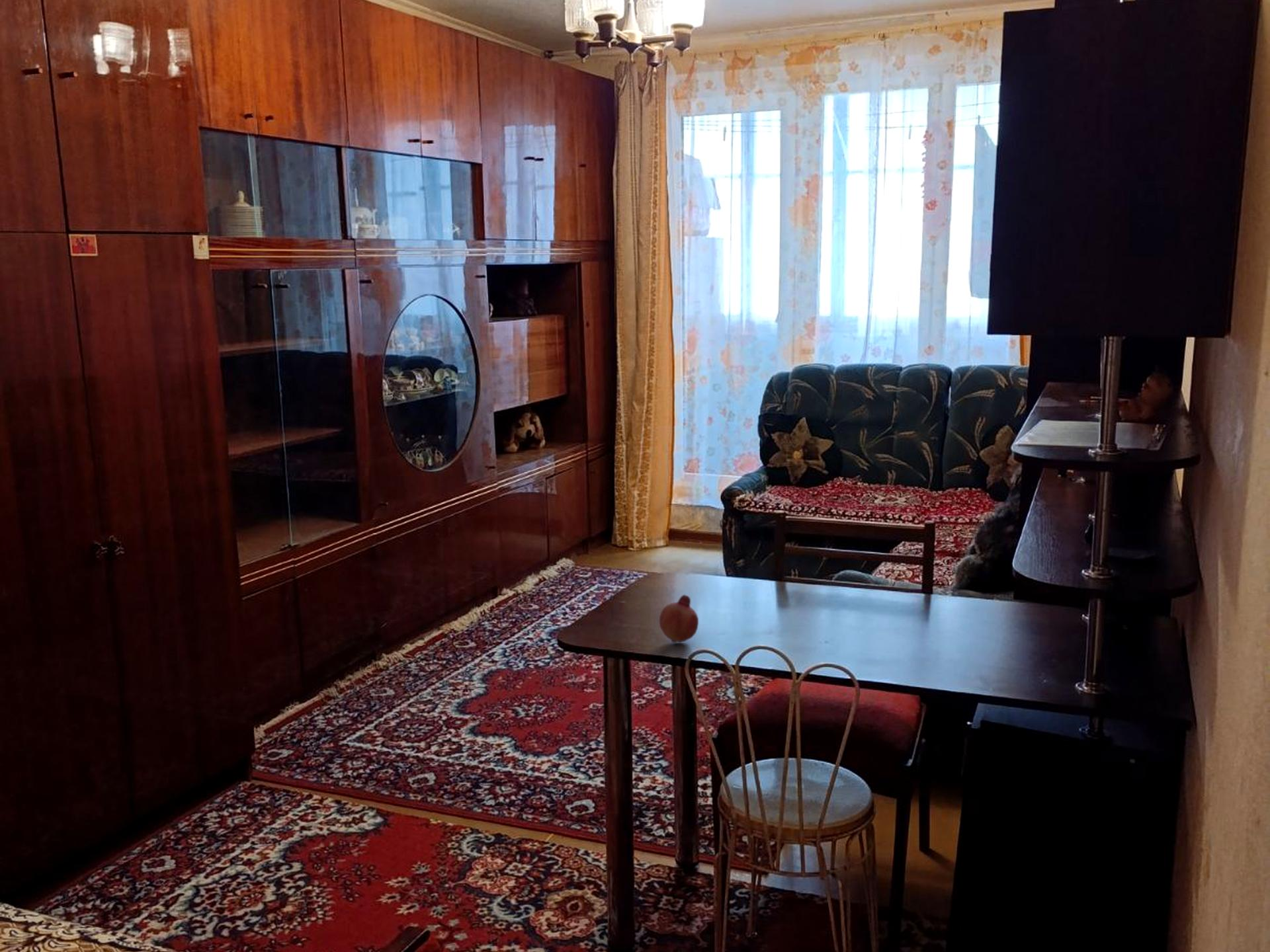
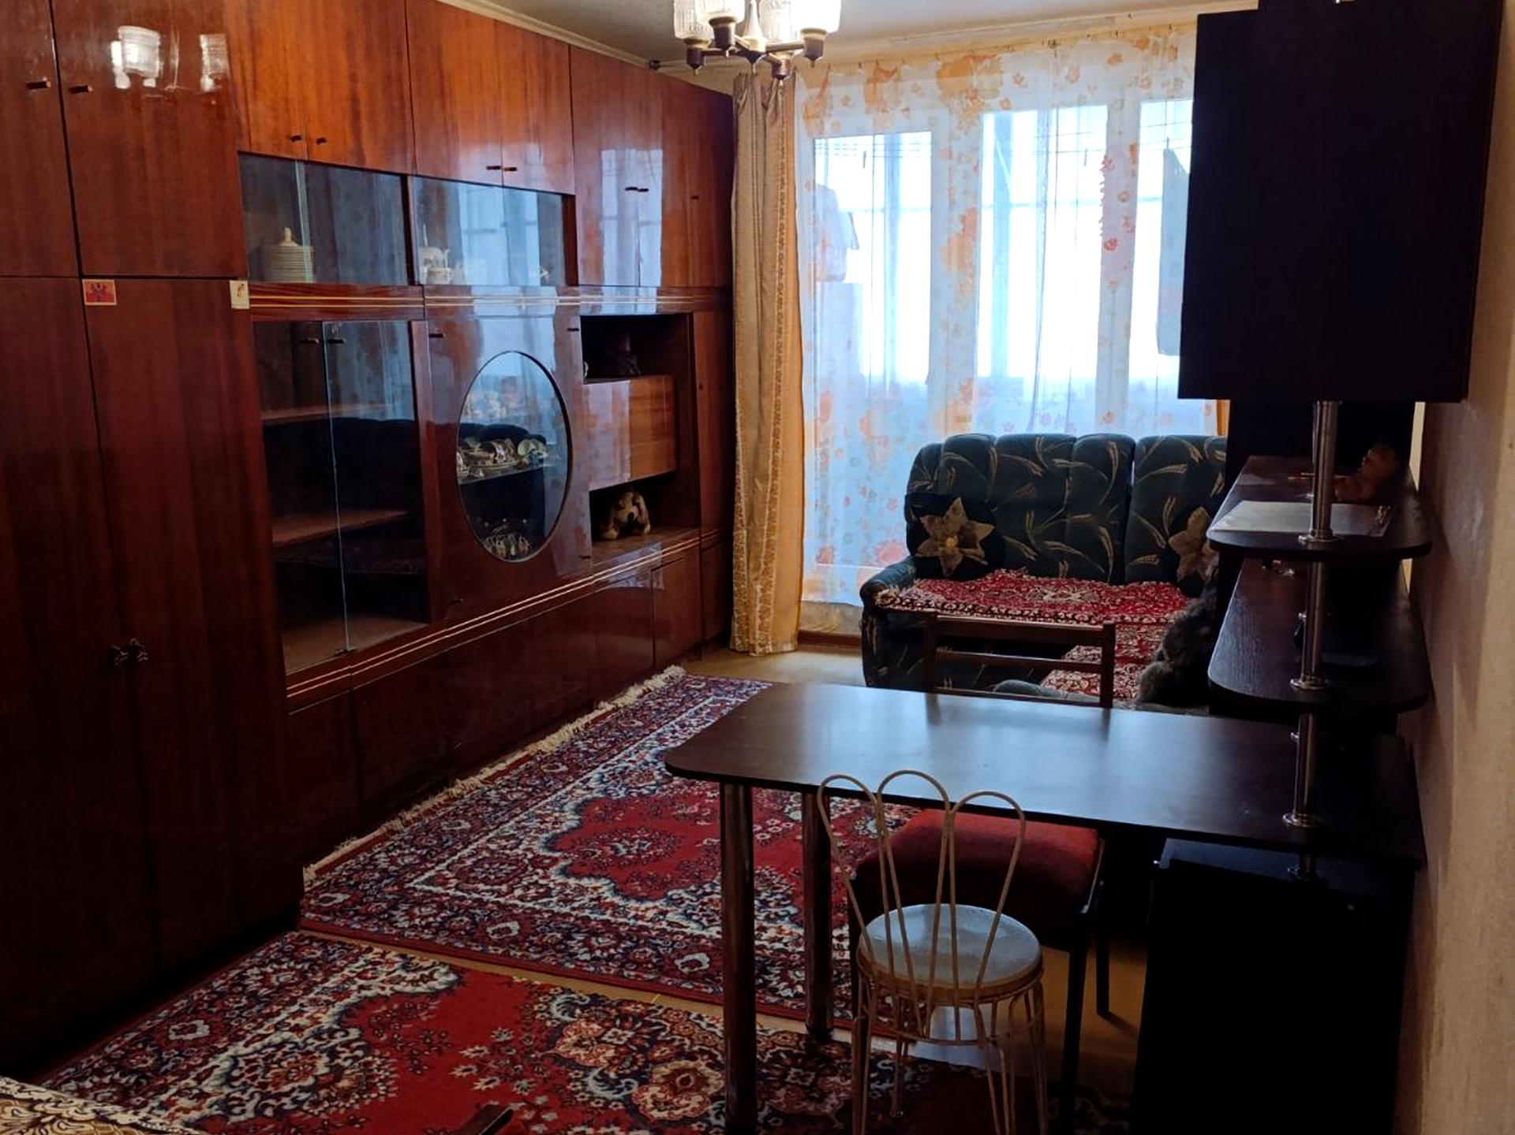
- fruit (678, 618)
